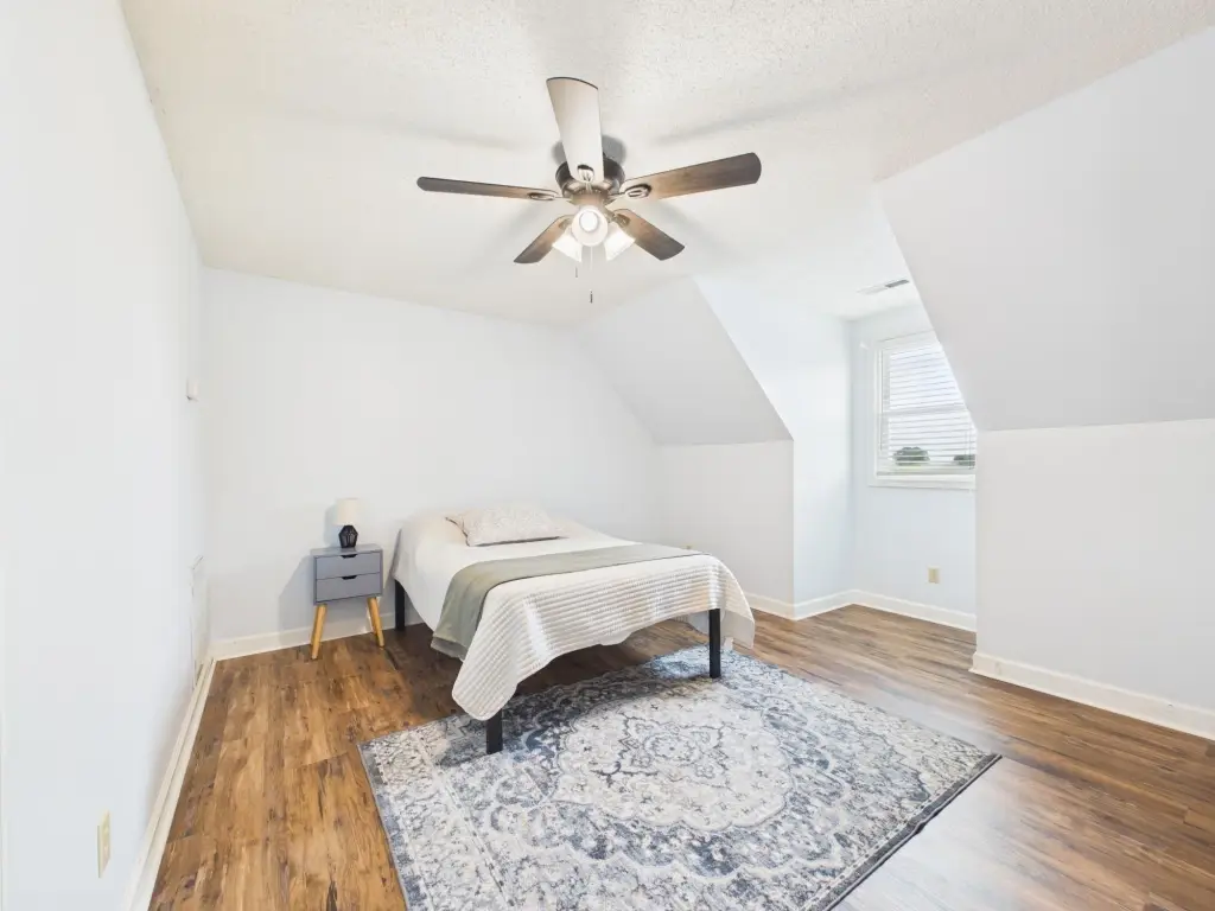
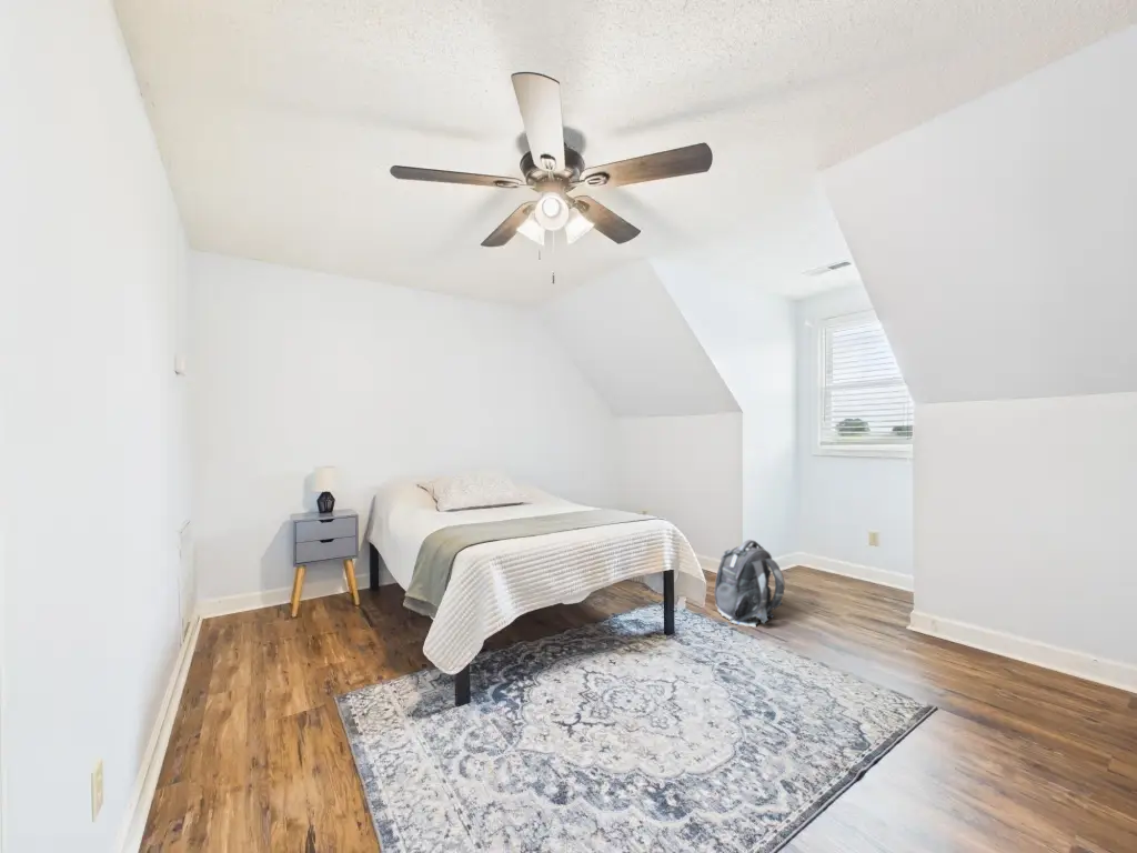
+ backpack (747, 578)
